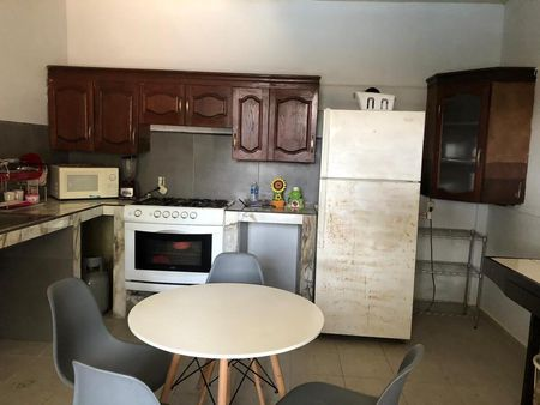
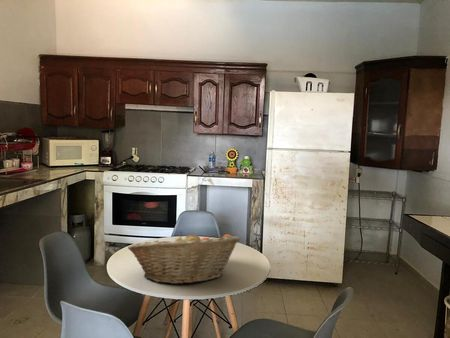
+ fruit basket (185, 251)
